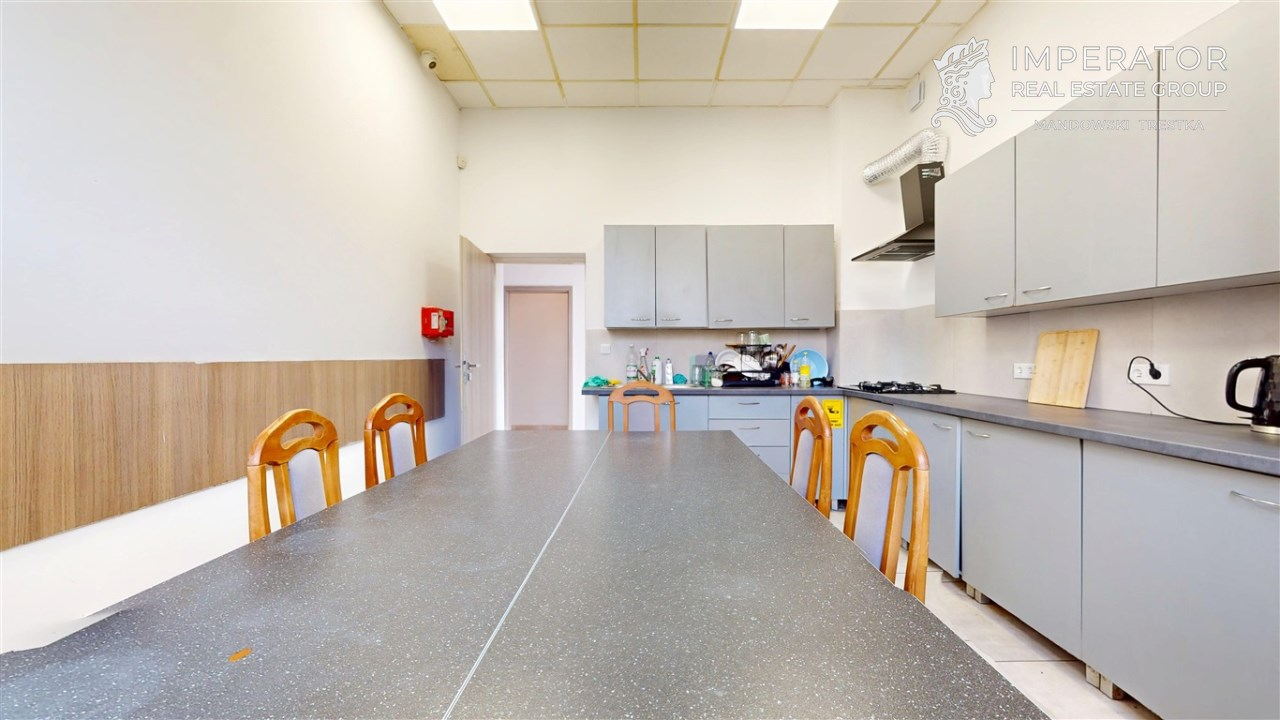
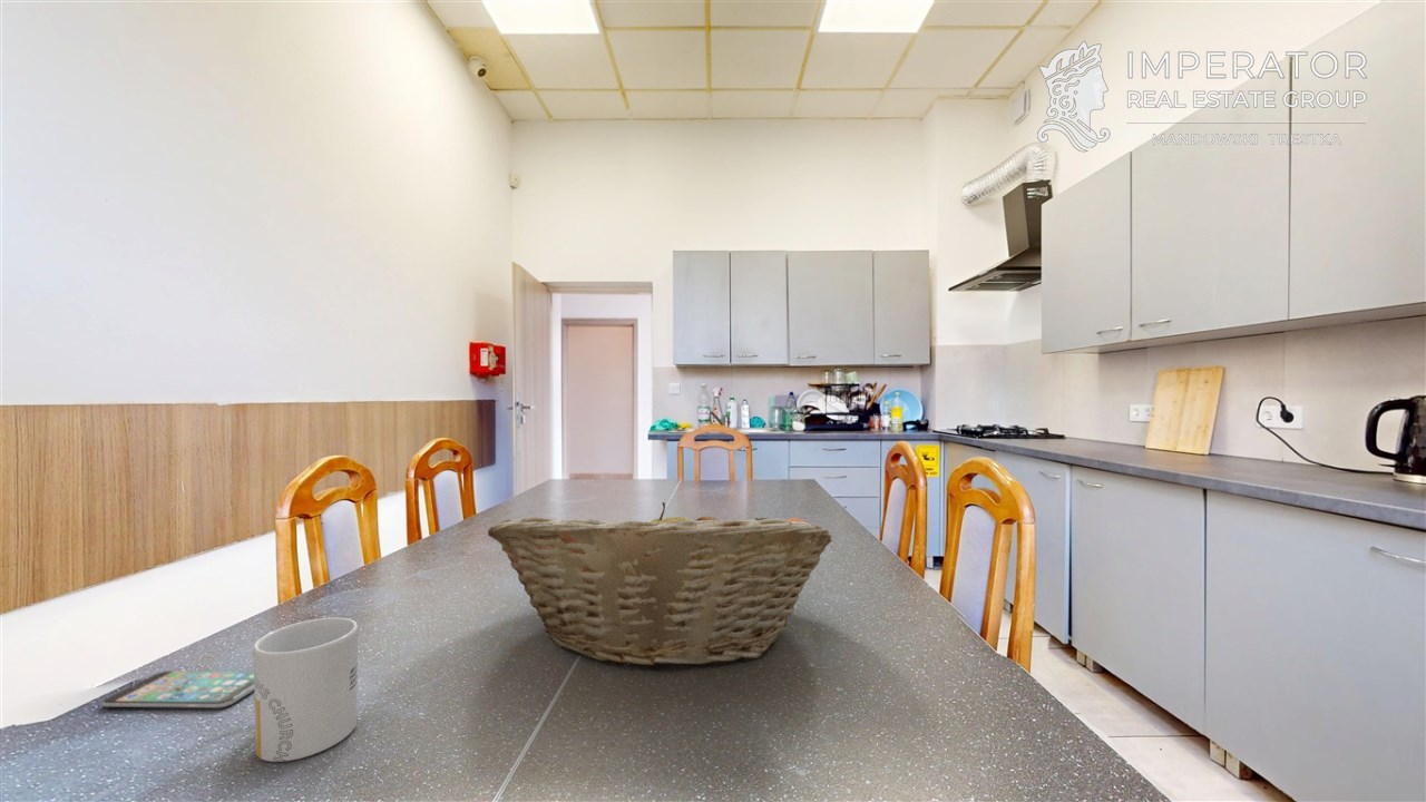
+ mug (295, 683)
+ fruit basket (662, 563)
+ smartphone (192, 688)
